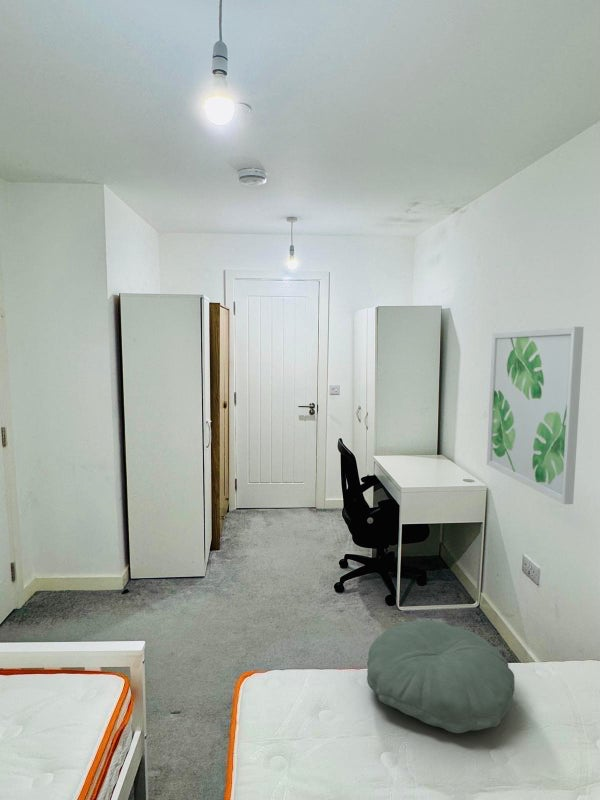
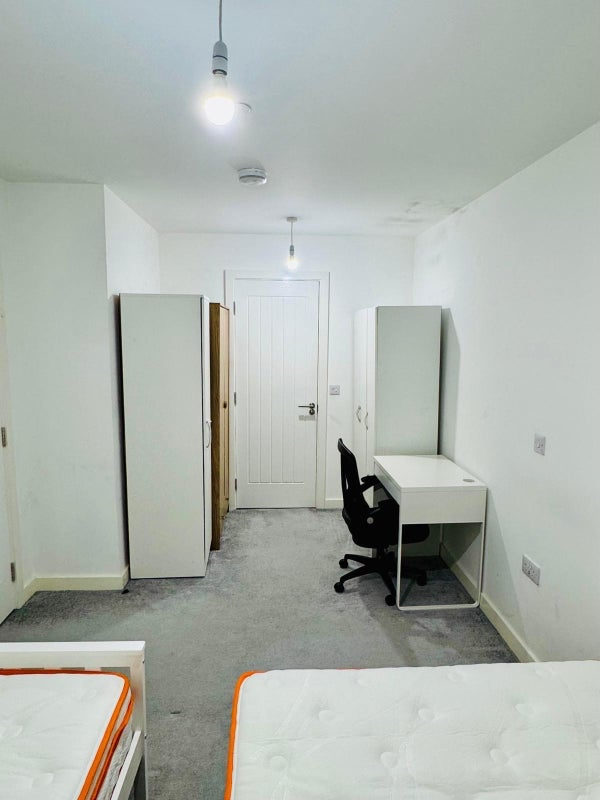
- wall art (527, 407)
- pillow (438, 667)
